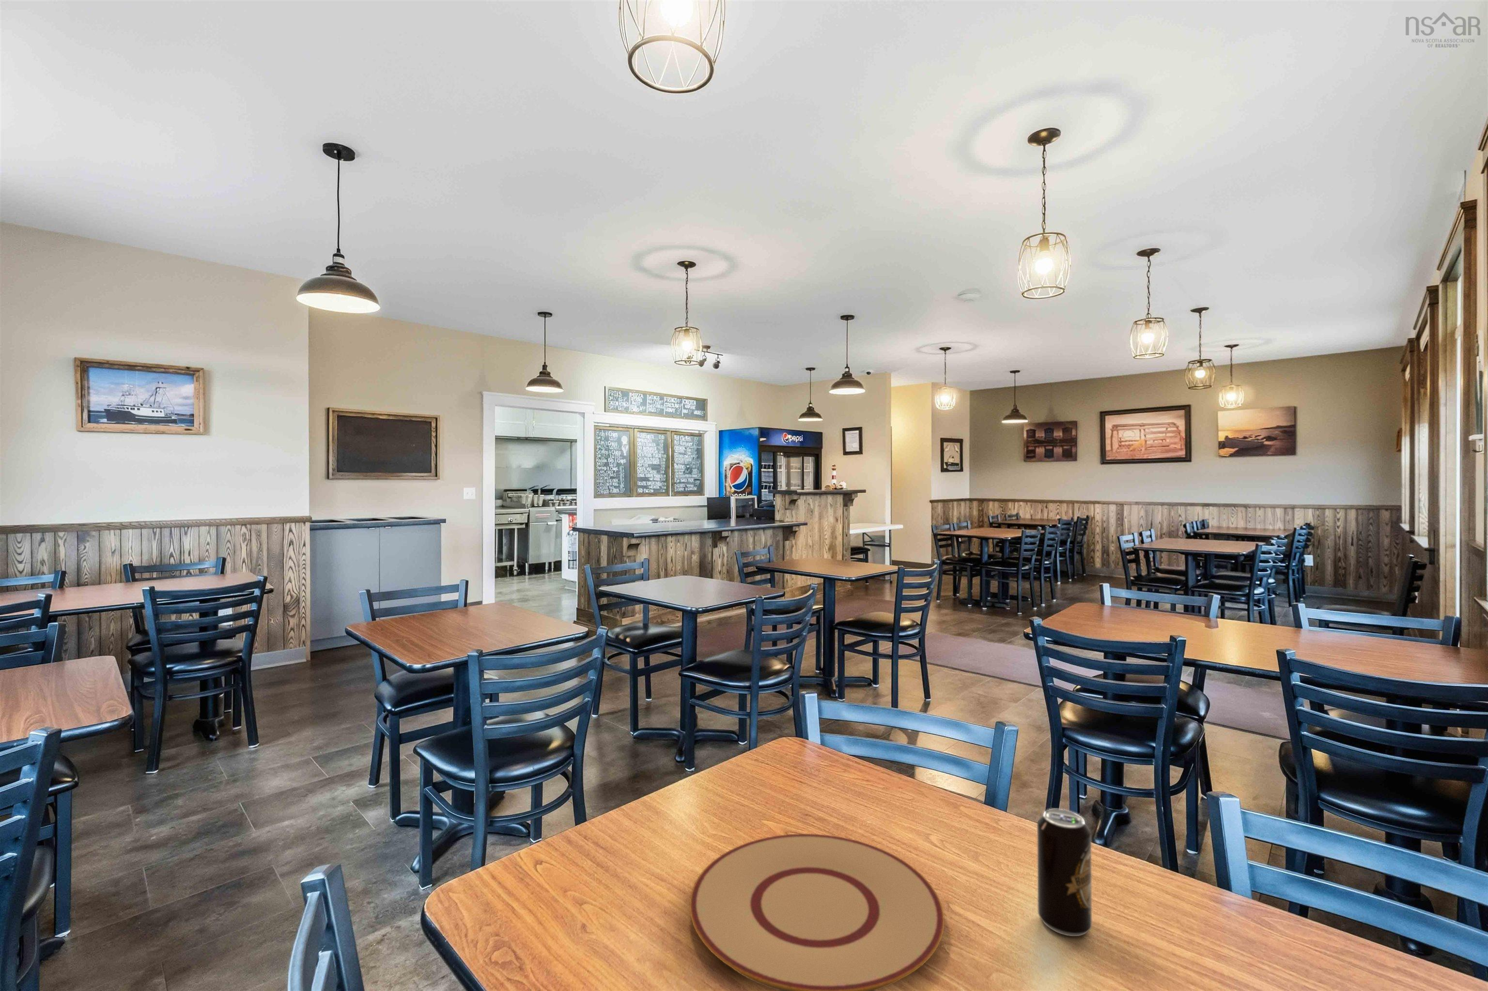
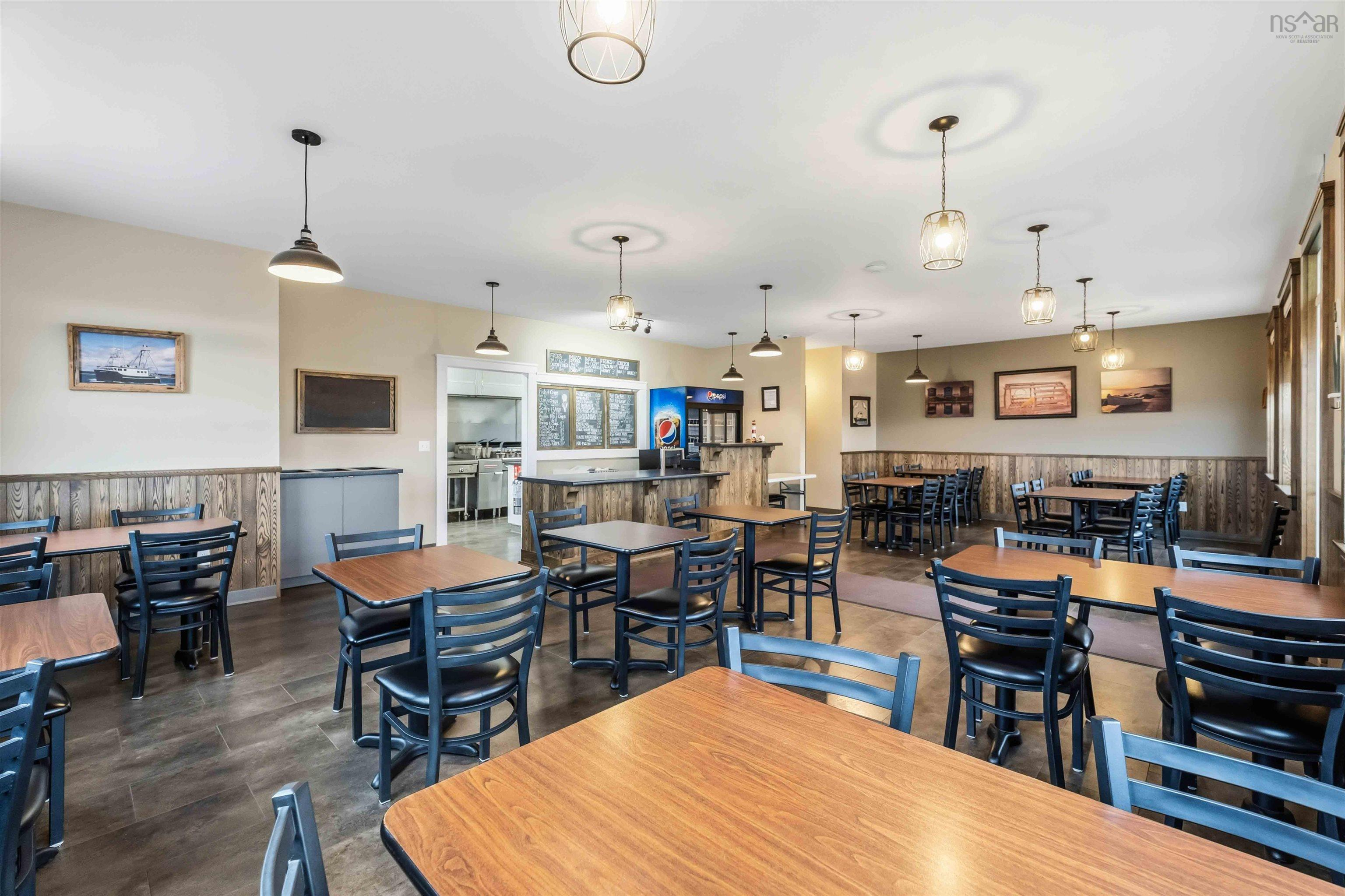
- beverage can (1063, 870)
- plate (814, 905)
